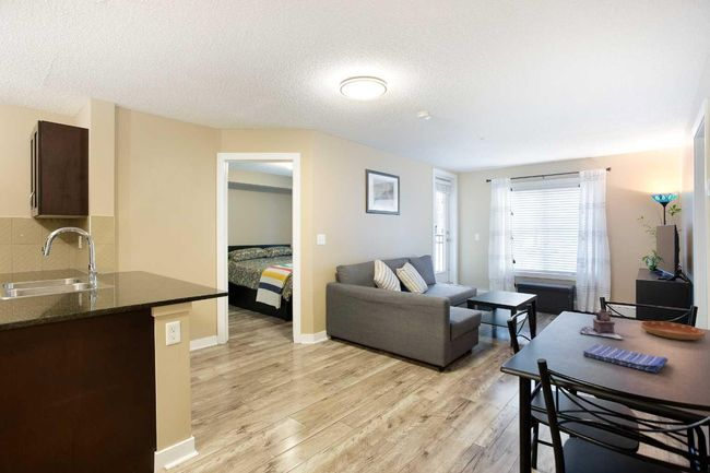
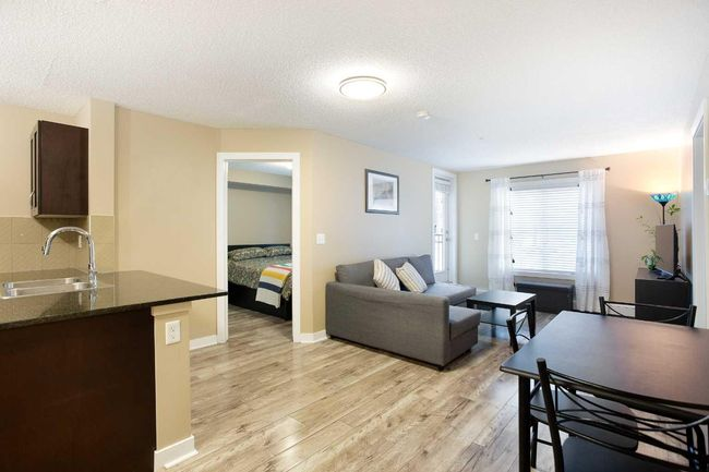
- dish towel (624, 355)
- saucer (671, 330)
- teapot (601, 320)
